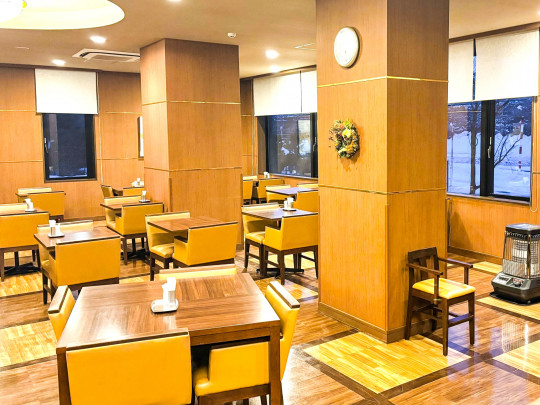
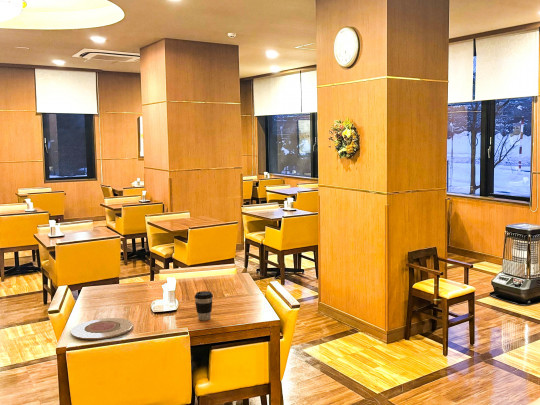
+ plate (102, 327)
+ coffee cup (204, 305)
